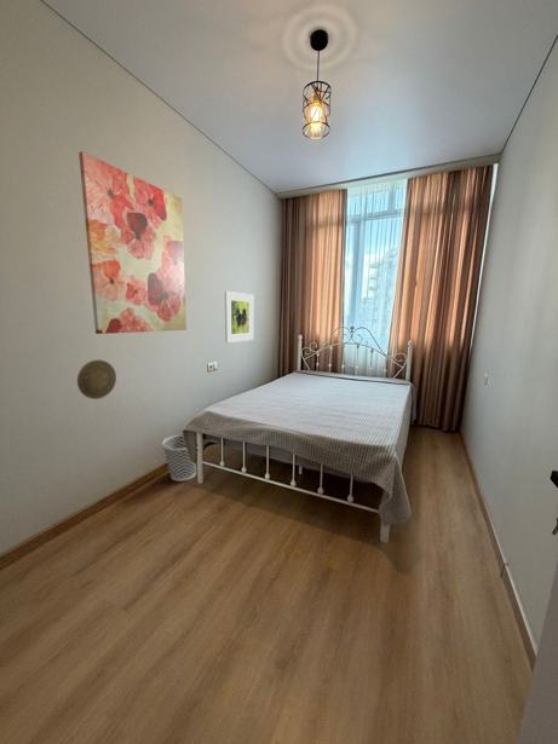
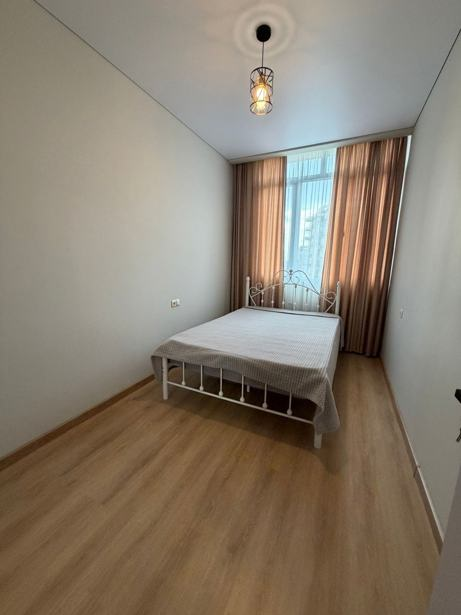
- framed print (240, 317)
- wall art (143, 258)
- wastebasket (183, 457)
- decorative plate (98, 379)
